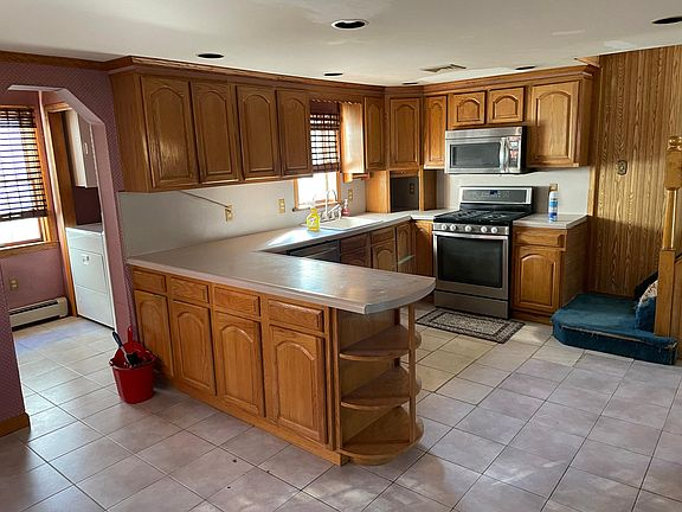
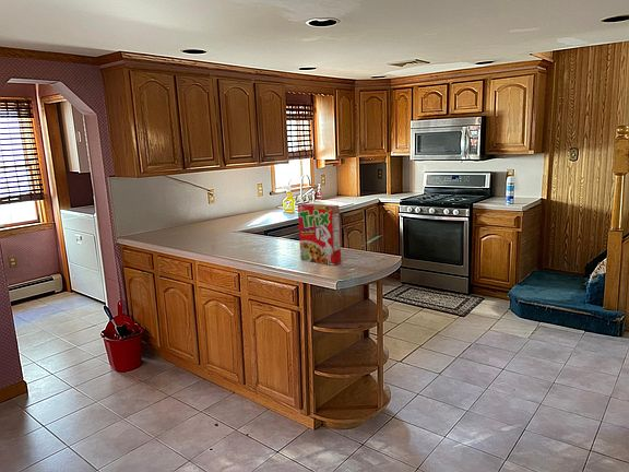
+ cereal box (319, 233)
